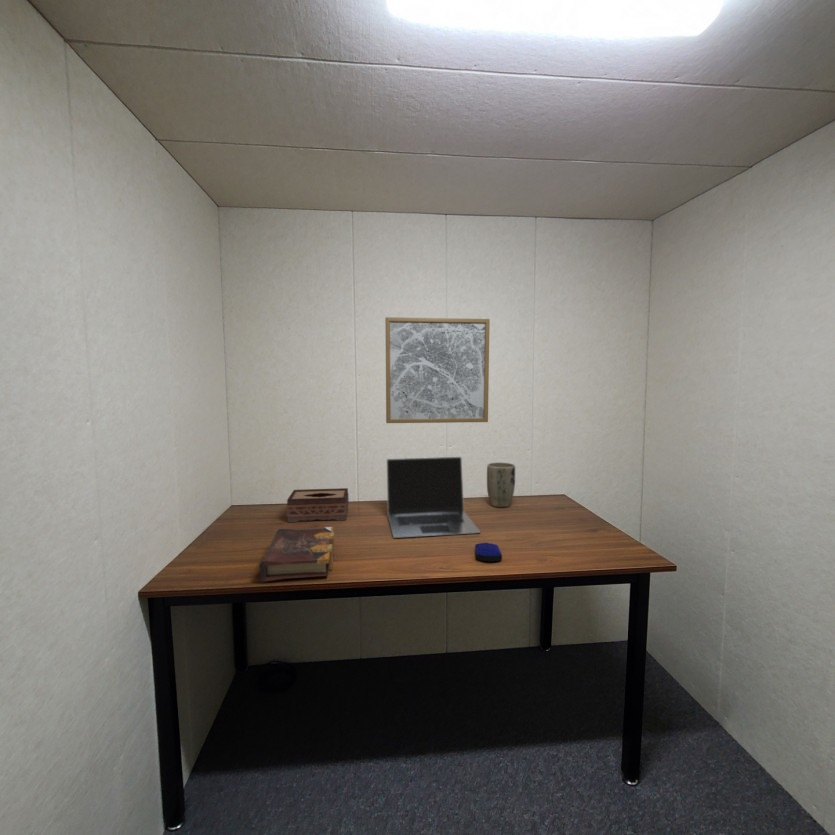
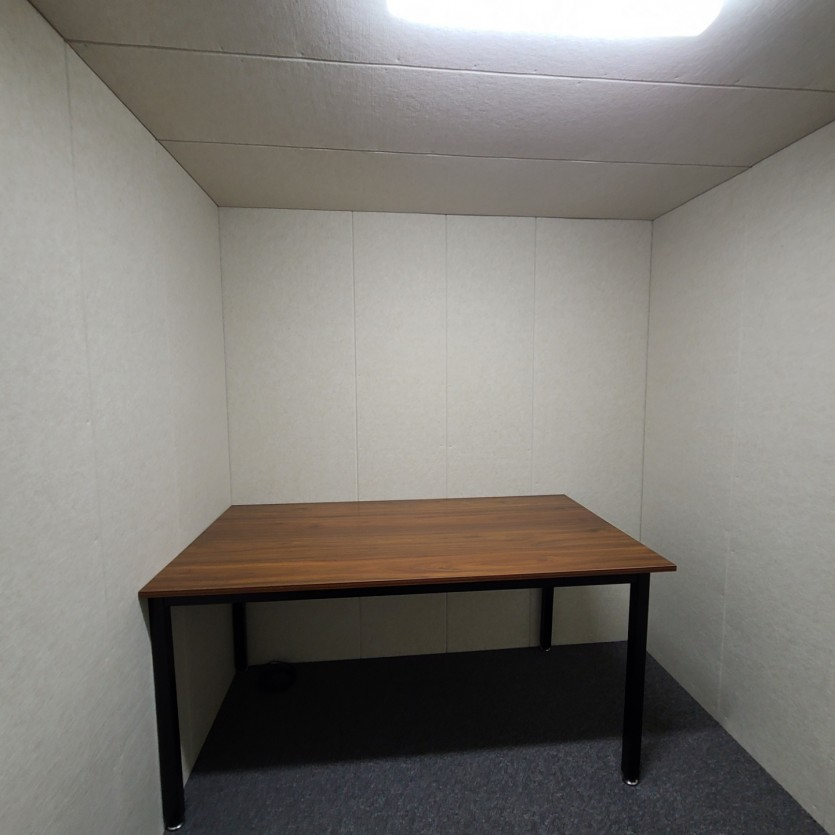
- computer mouse (487, 549)
- laptop (430, 493)
- plant pot (500, 484)
- wall art (437, 371)
- book (301, 551)
- tissue box (319, 504)
